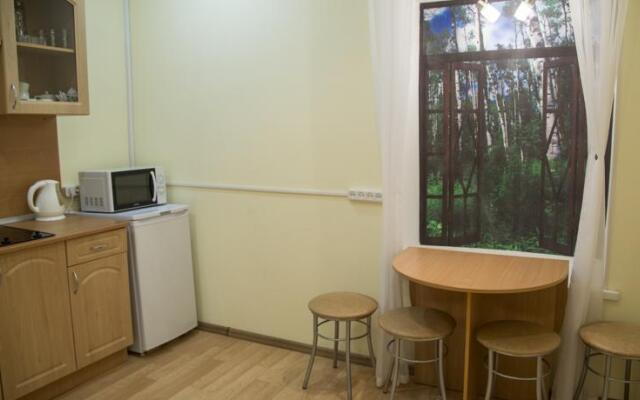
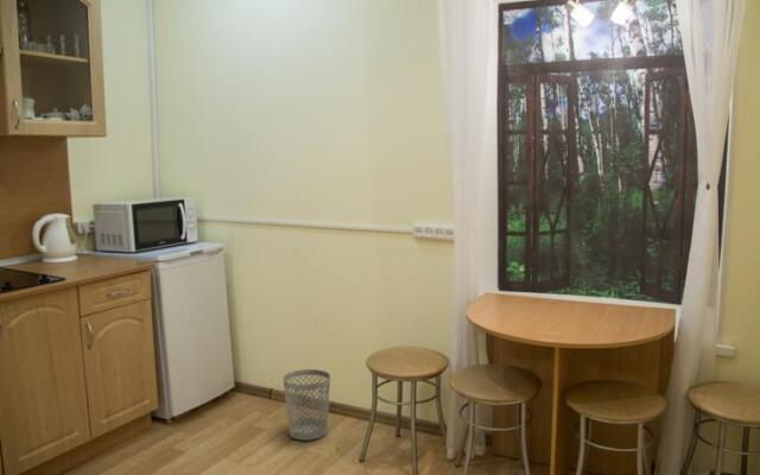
+ wastebasket (306, 404)
